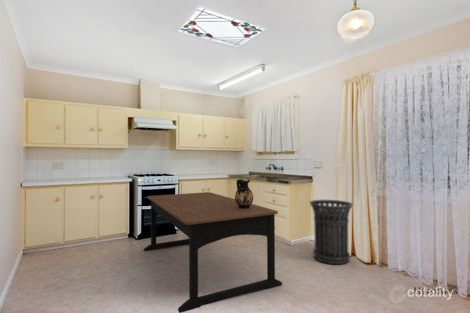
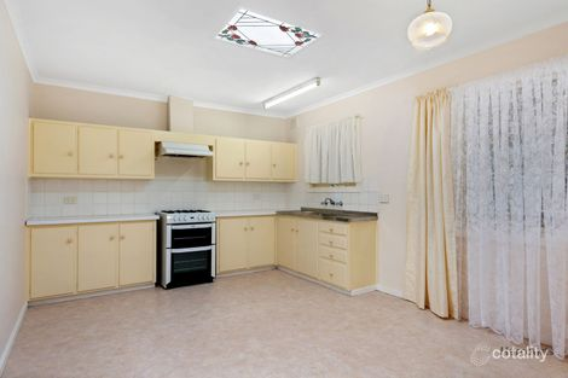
- ceramic jug (243, 193)
- dining table (201, 233)
- trash can (330, 230)
